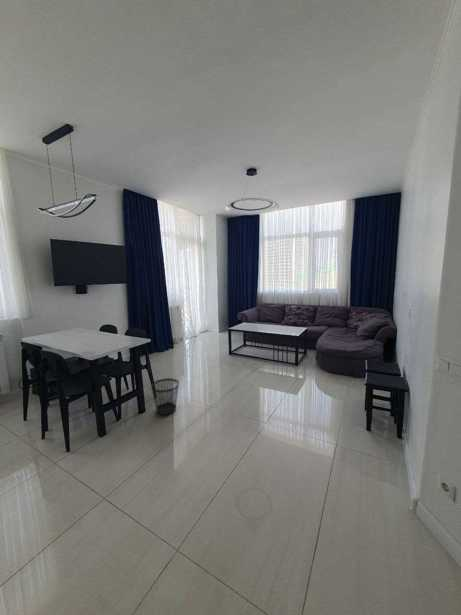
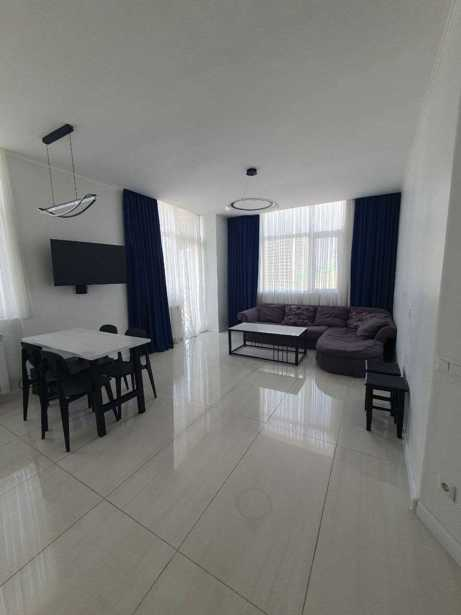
- wastebasket (165, 397)
